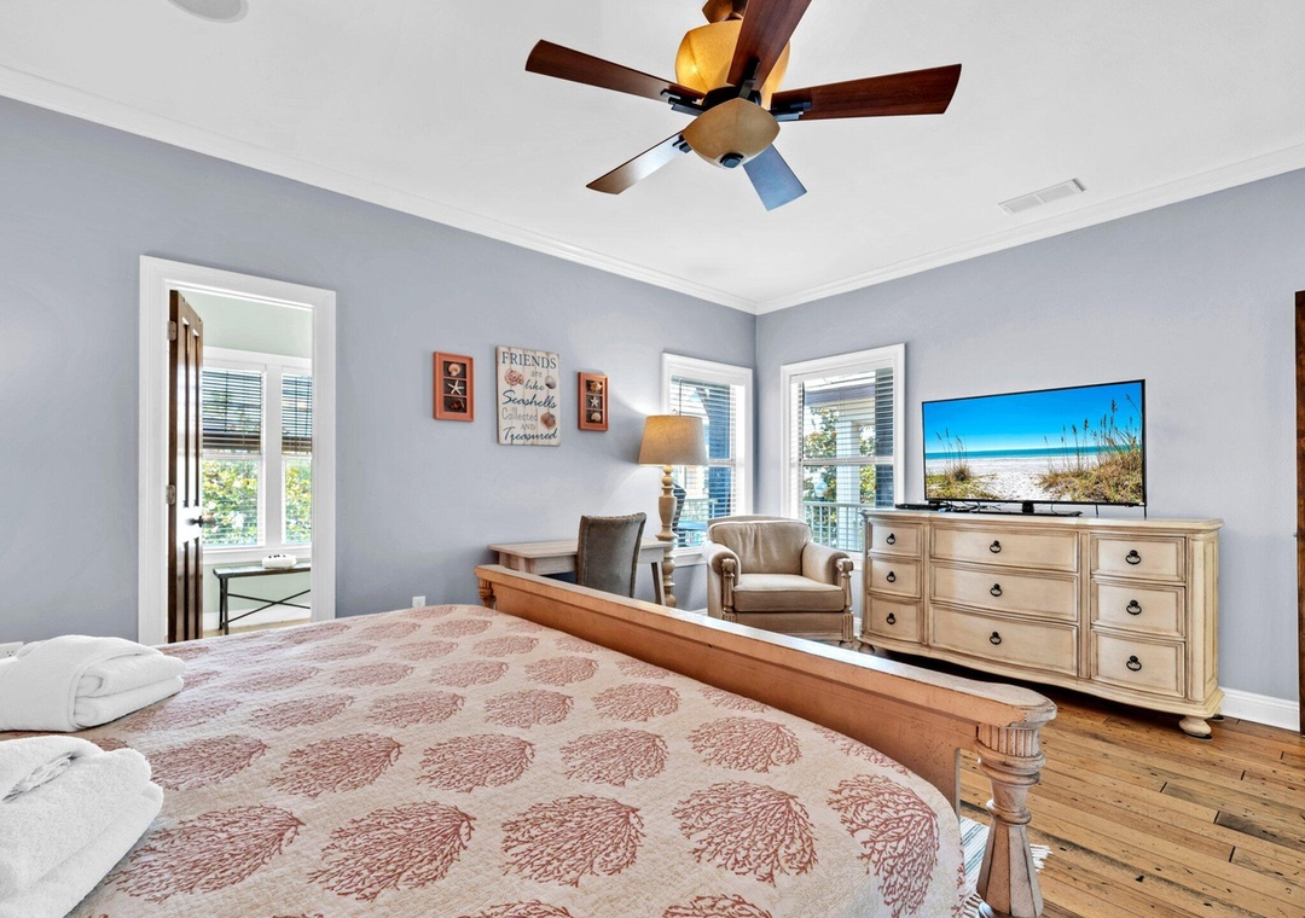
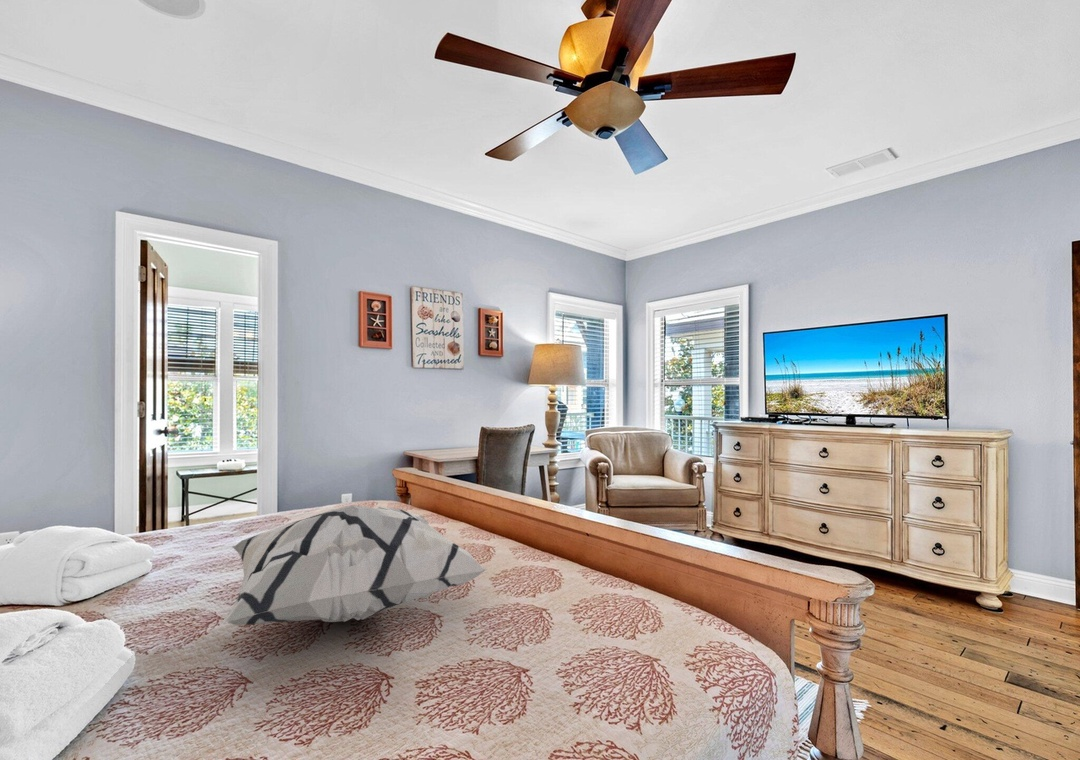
+ decorative pillow (351, 557)
